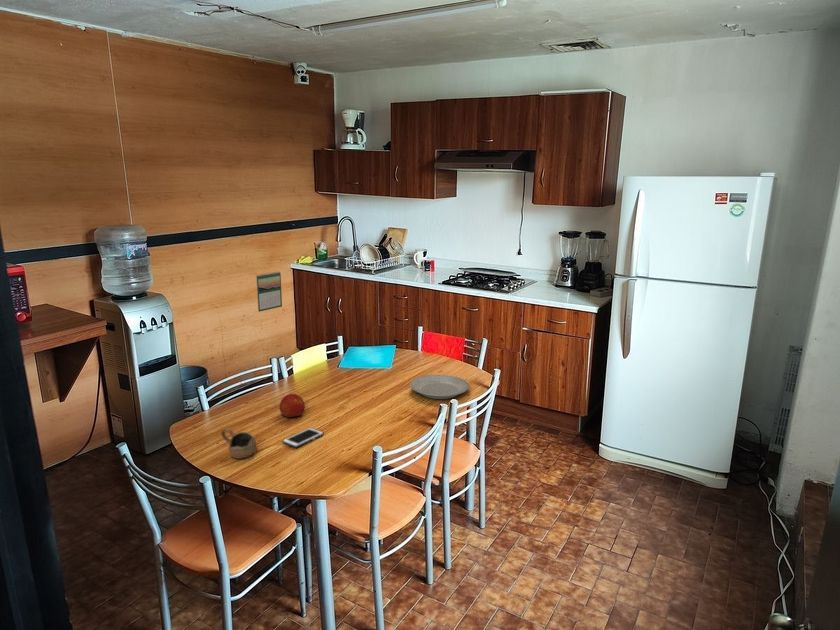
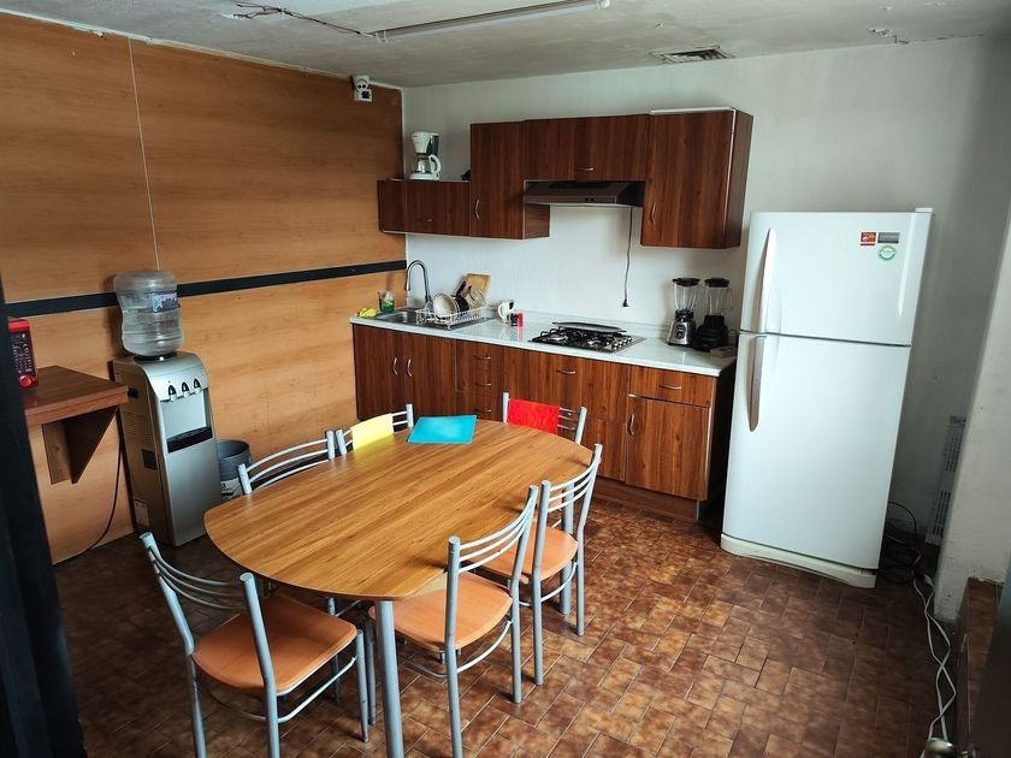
- cell phone (303, 437)
- calendar (269, 290)
- plate (439, 388)
- cup (240, 441)
- fruit (292, 405)
